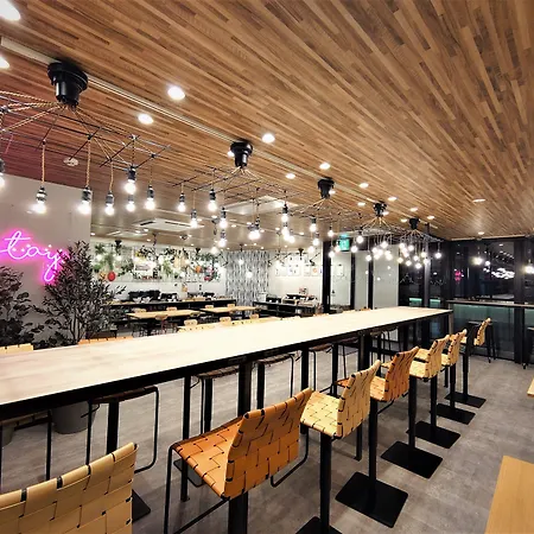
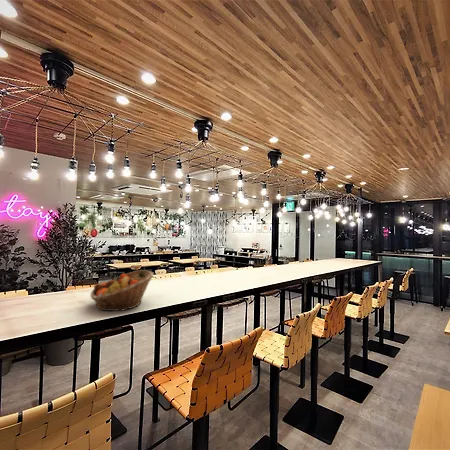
+ fruit basket (122, 288)
